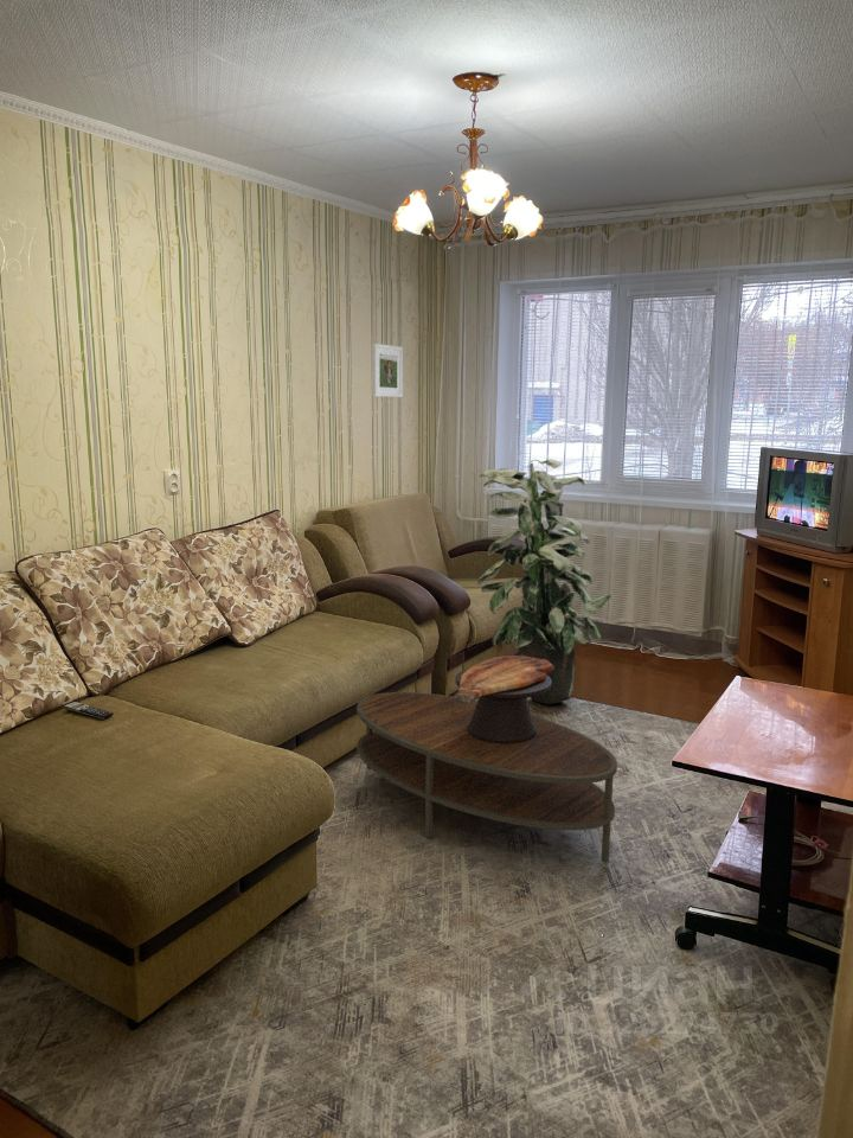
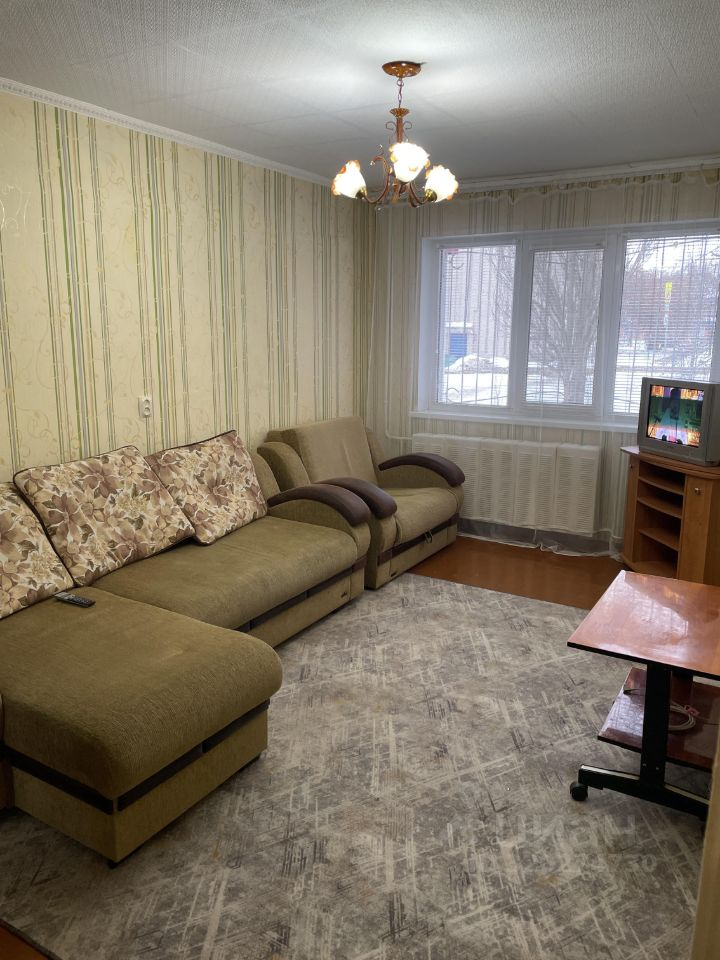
- indoor plant (539, 582)
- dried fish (496, 702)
- coffee table (475, 771)
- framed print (387, 371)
